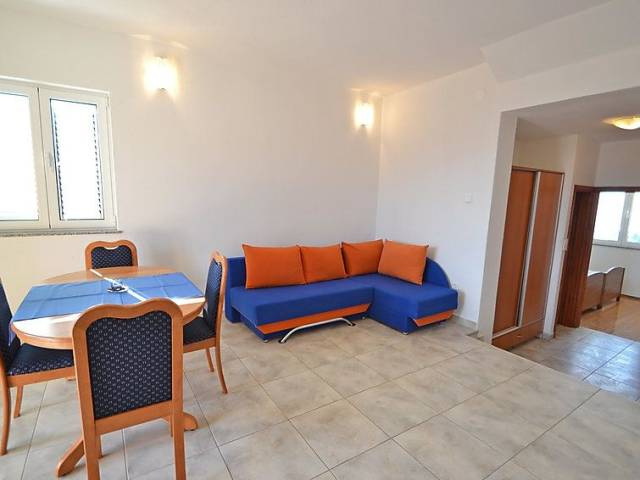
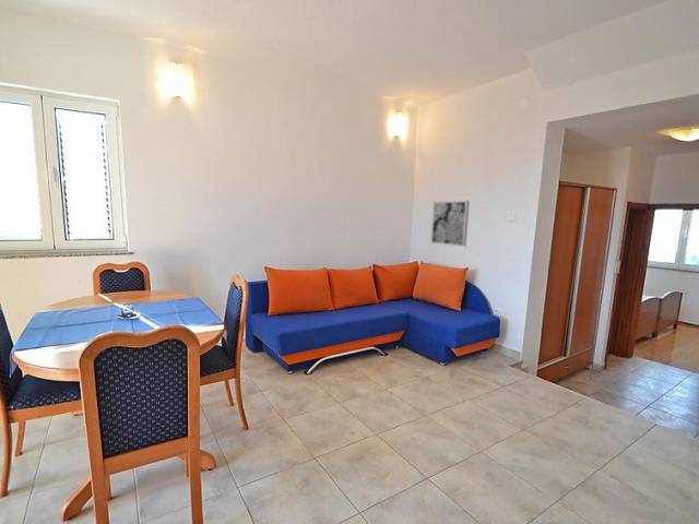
+ wall art (449, 223)
